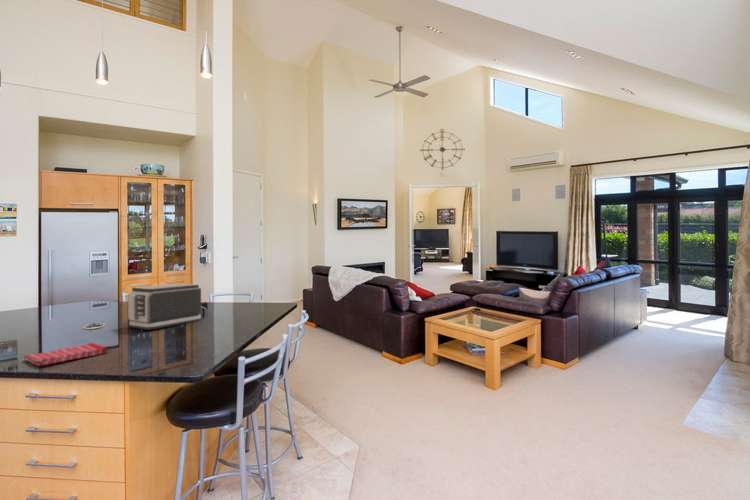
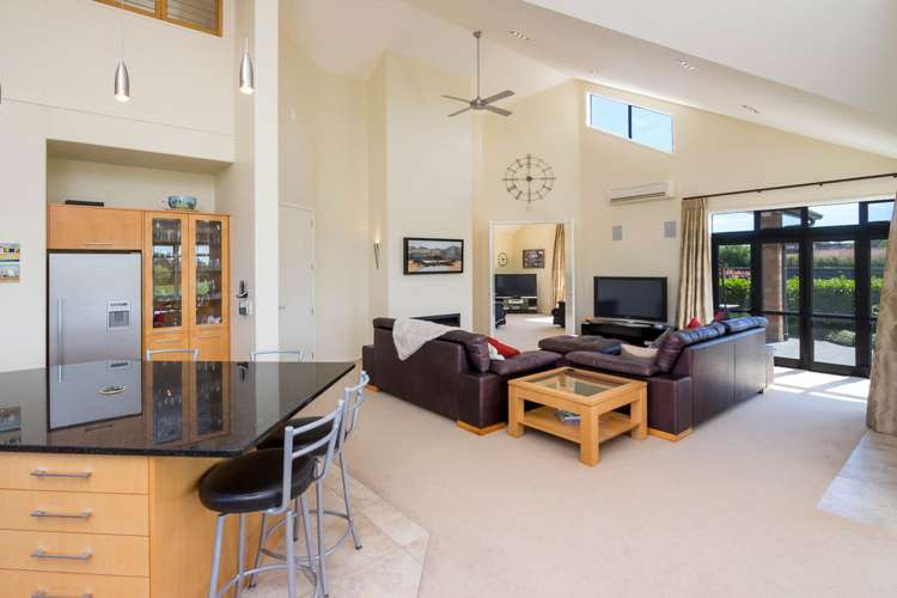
- dish towel (67, 353)
- toaster (164, 305)
